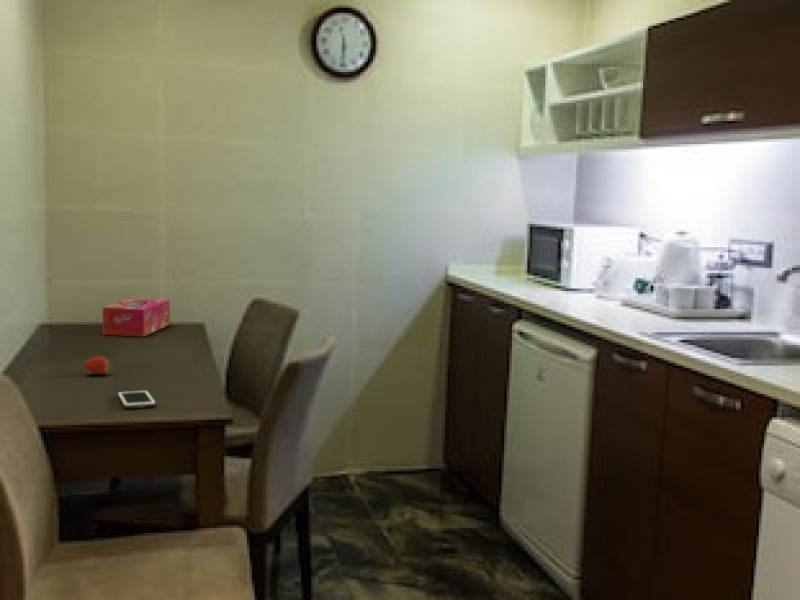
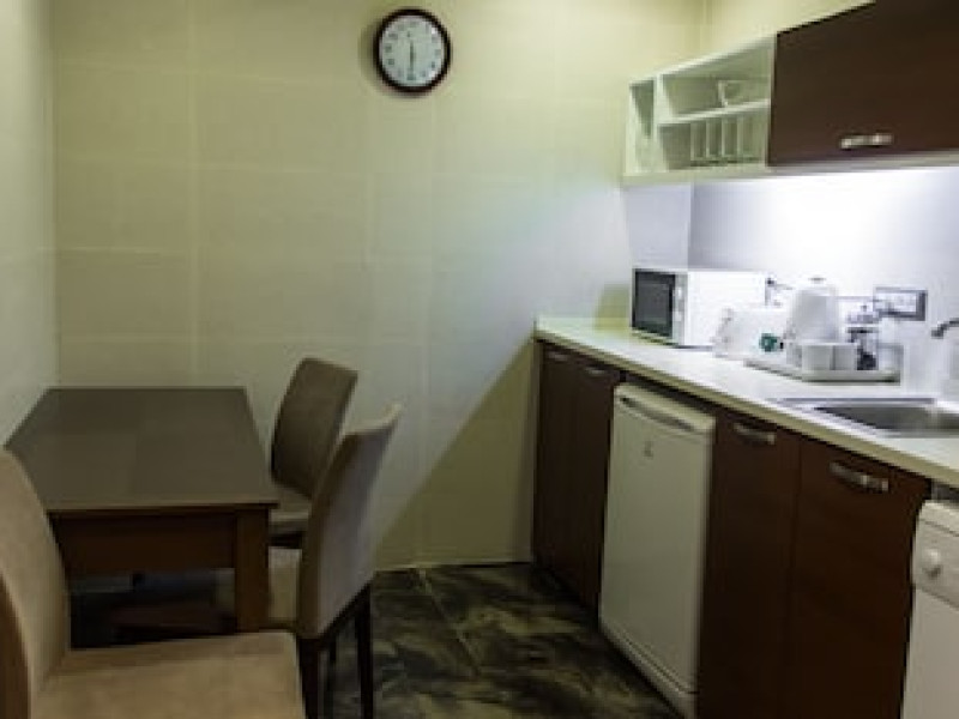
- cell phone (136, 399)
- tissue box (137, 316)
- fruit (98, 365)
